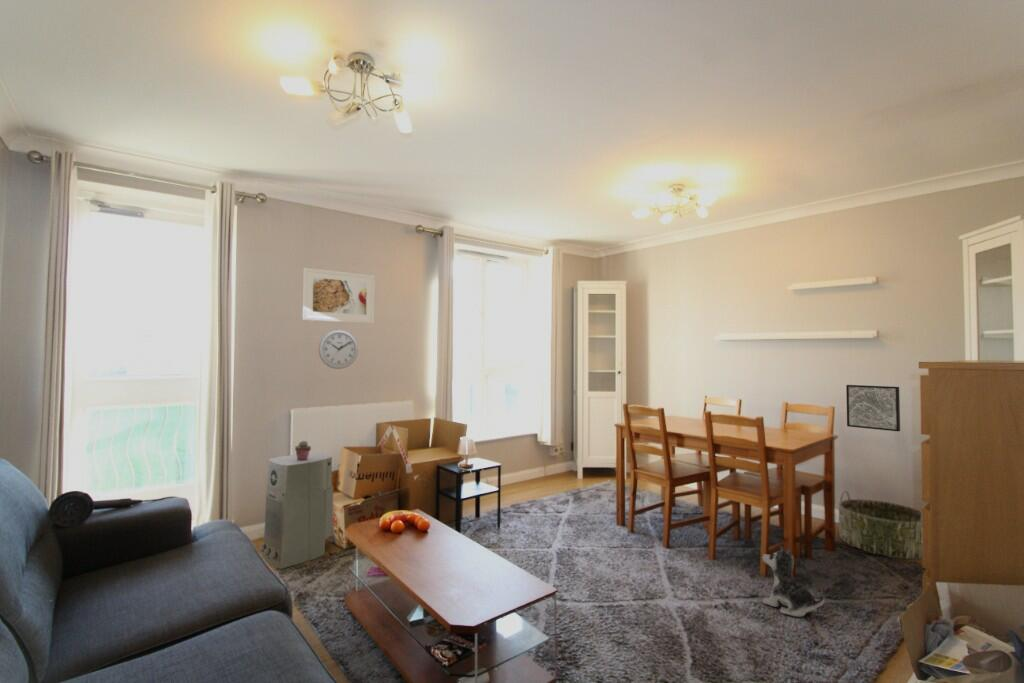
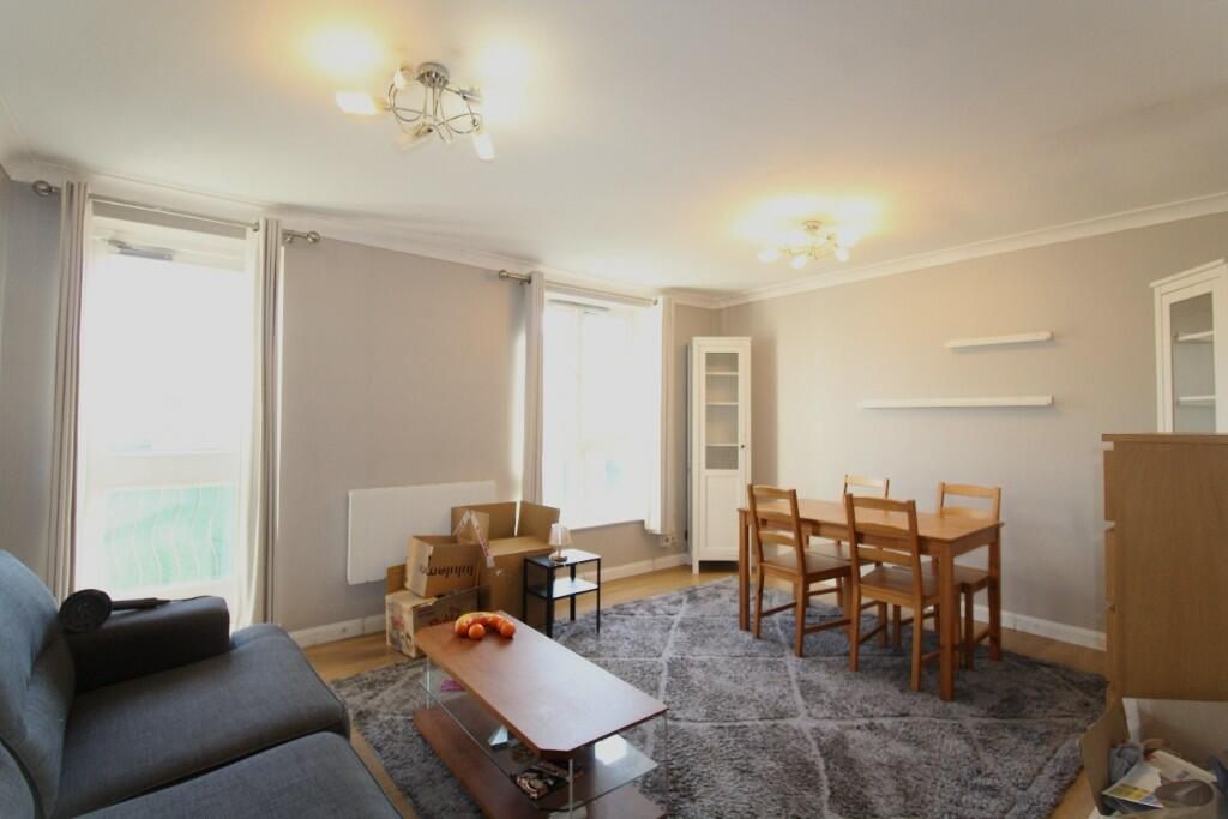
- plush toy (792, 577)
- basket (883, 521)
- potted succulent (302, 450)
- wall clock (339, 349)
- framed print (340, 296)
- air purifier (299, 506)
- wall art (872, 407)
